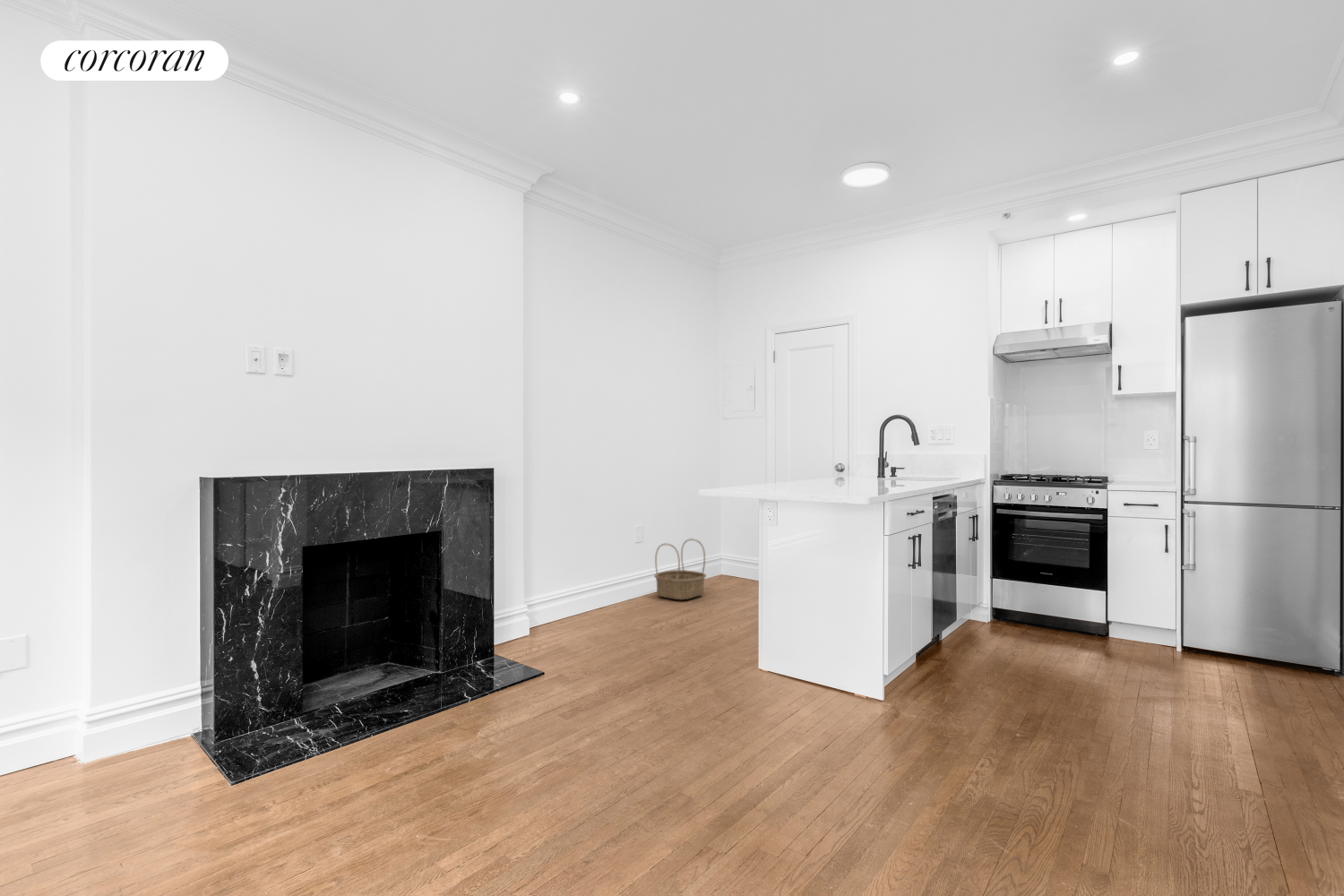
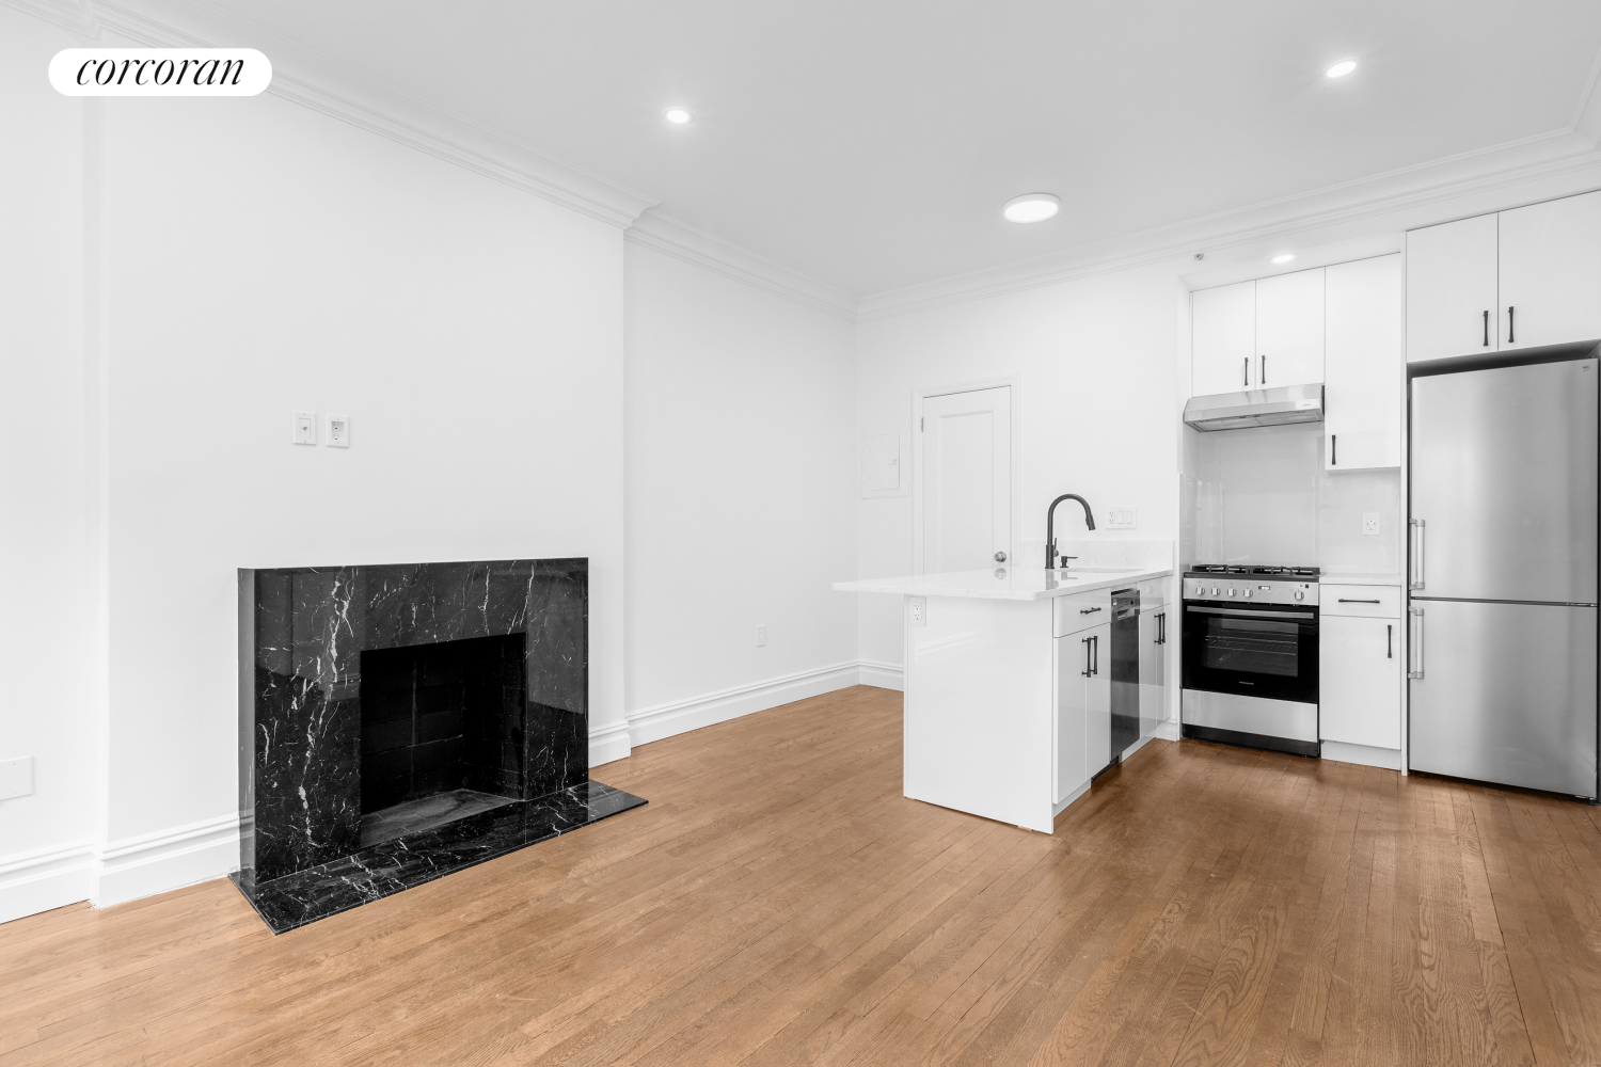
- basket (679, 568)
